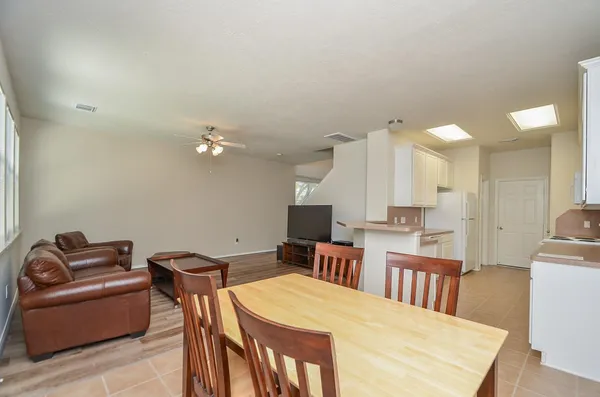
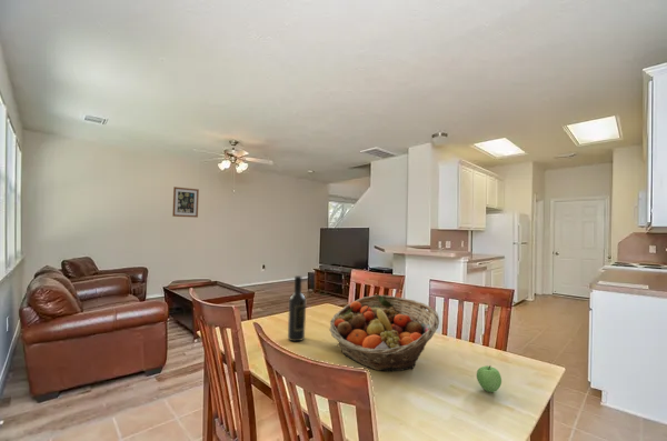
+ wall art (186, 202)
+ apple (488, 378)
+ wine bottle (297, 307)
+ fruit basket (381, 328)
